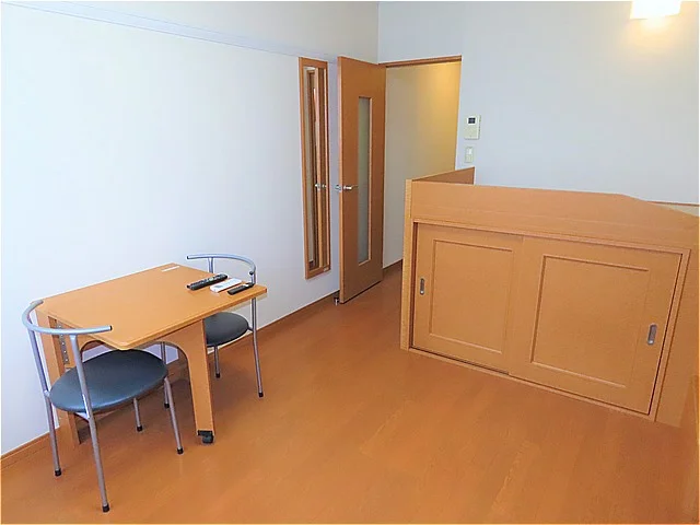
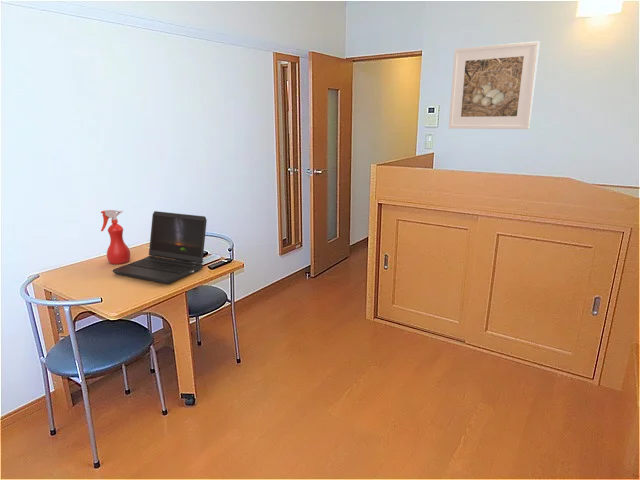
+ spray bottle (114, 236)
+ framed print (490, 88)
+ laptop computer (159, 245)
